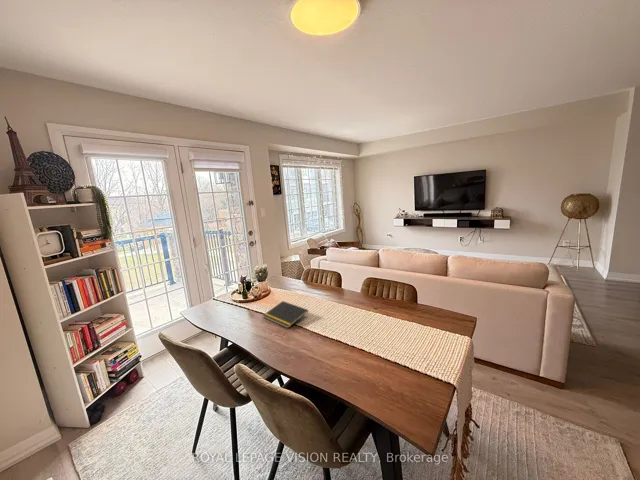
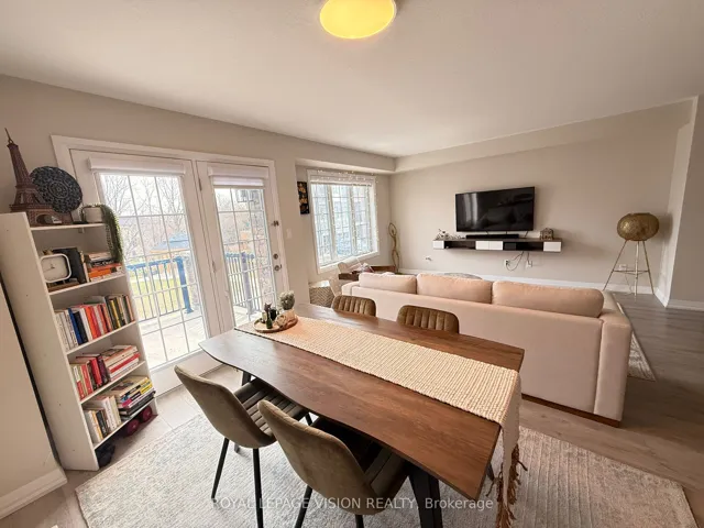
- notepad (285, 313)
